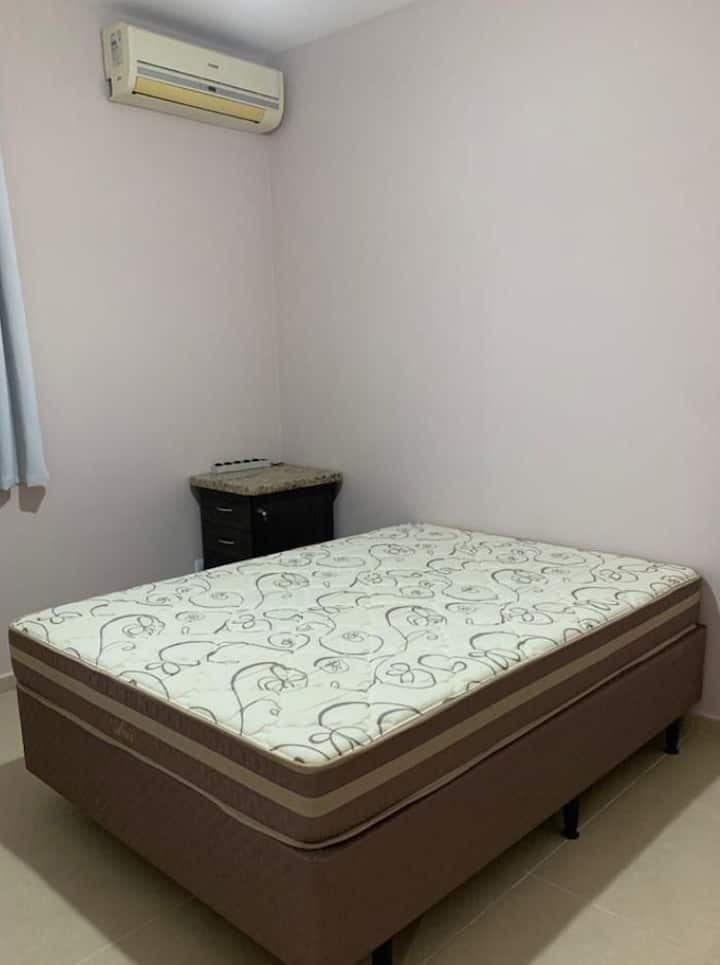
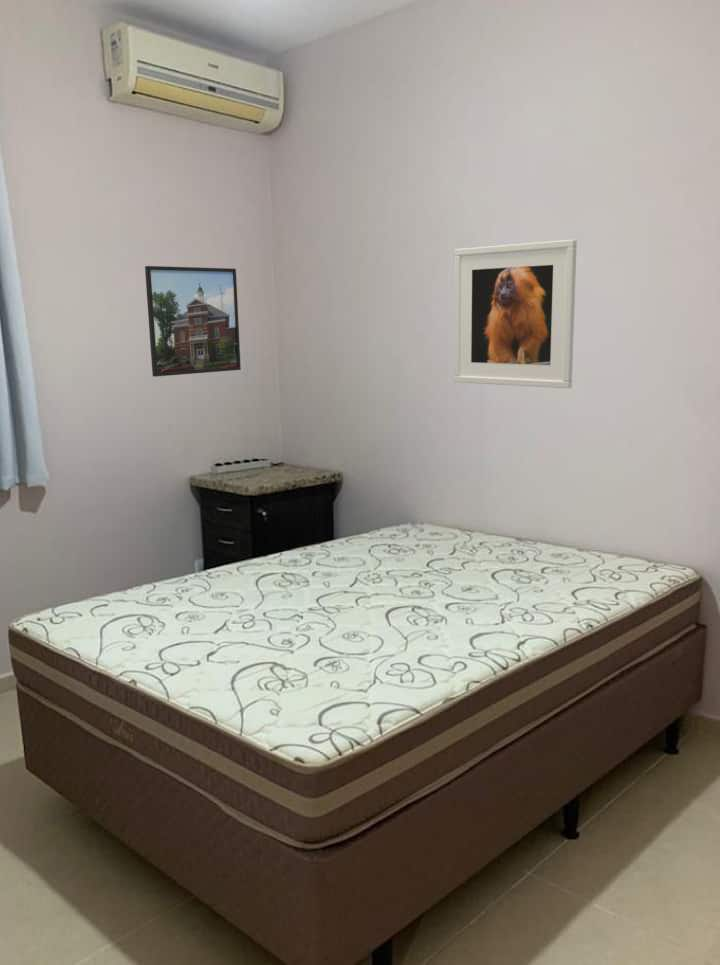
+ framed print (510, 316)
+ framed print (195, 320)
